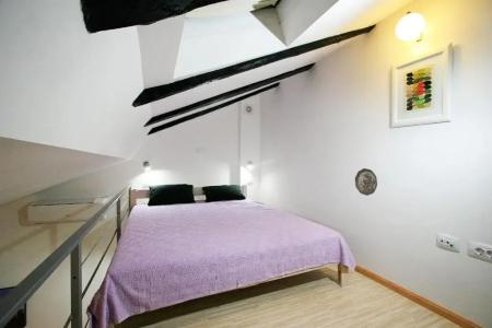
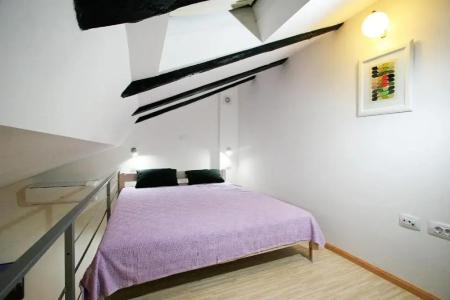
- decorative plate (366, 181)
